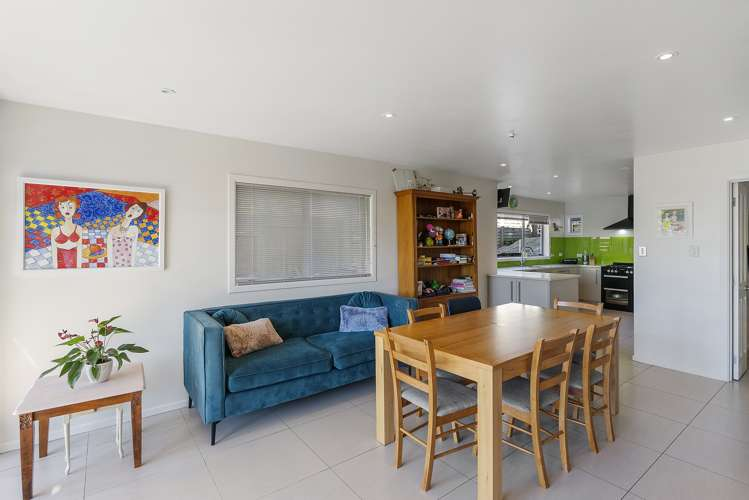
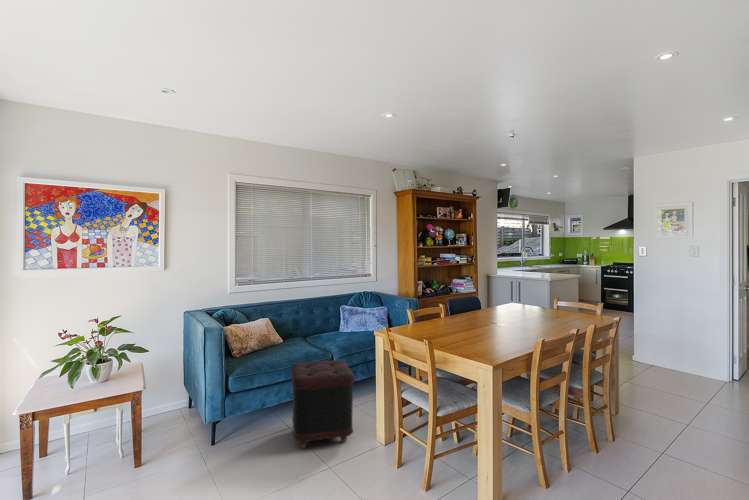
+ ottoman (321, 400)
